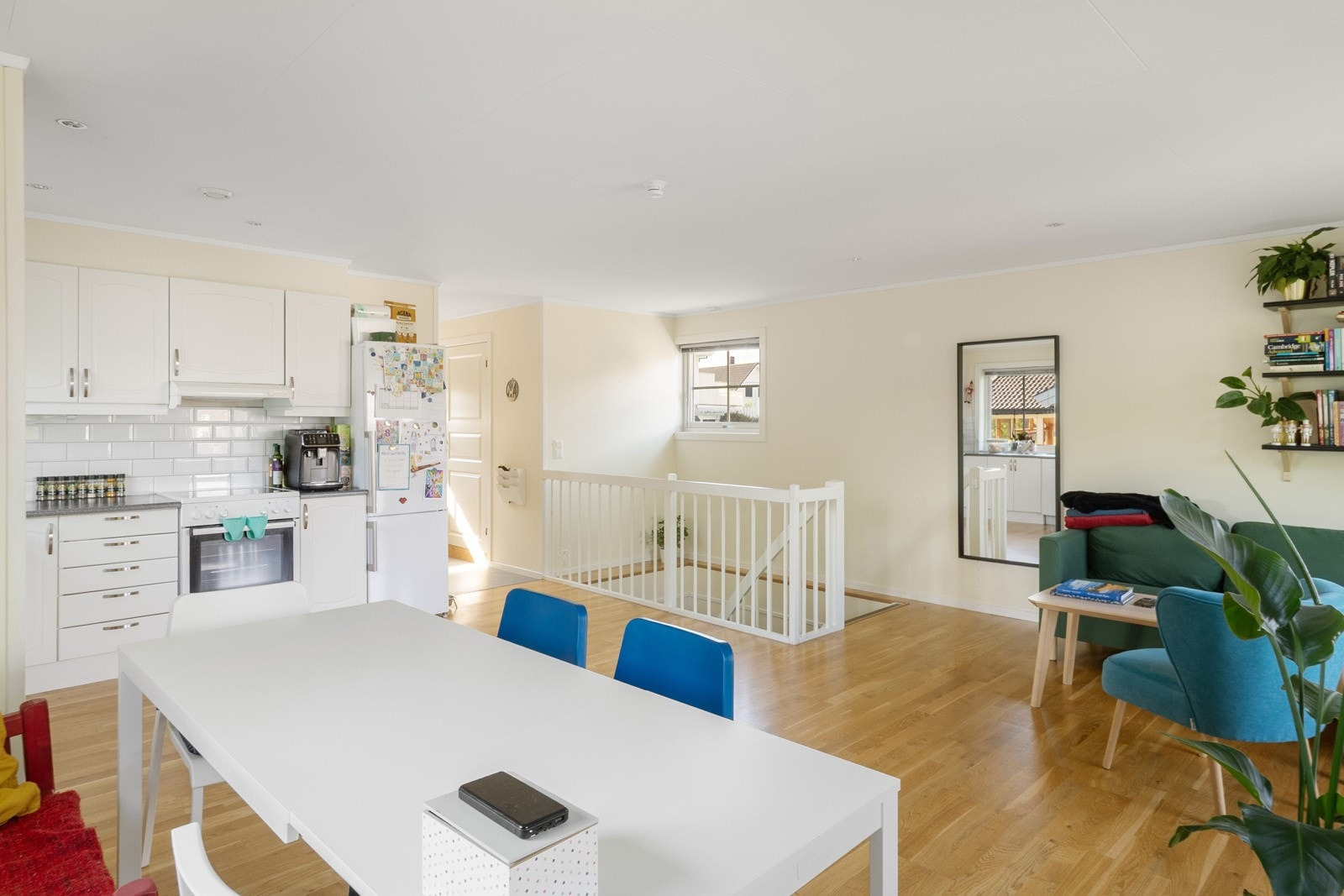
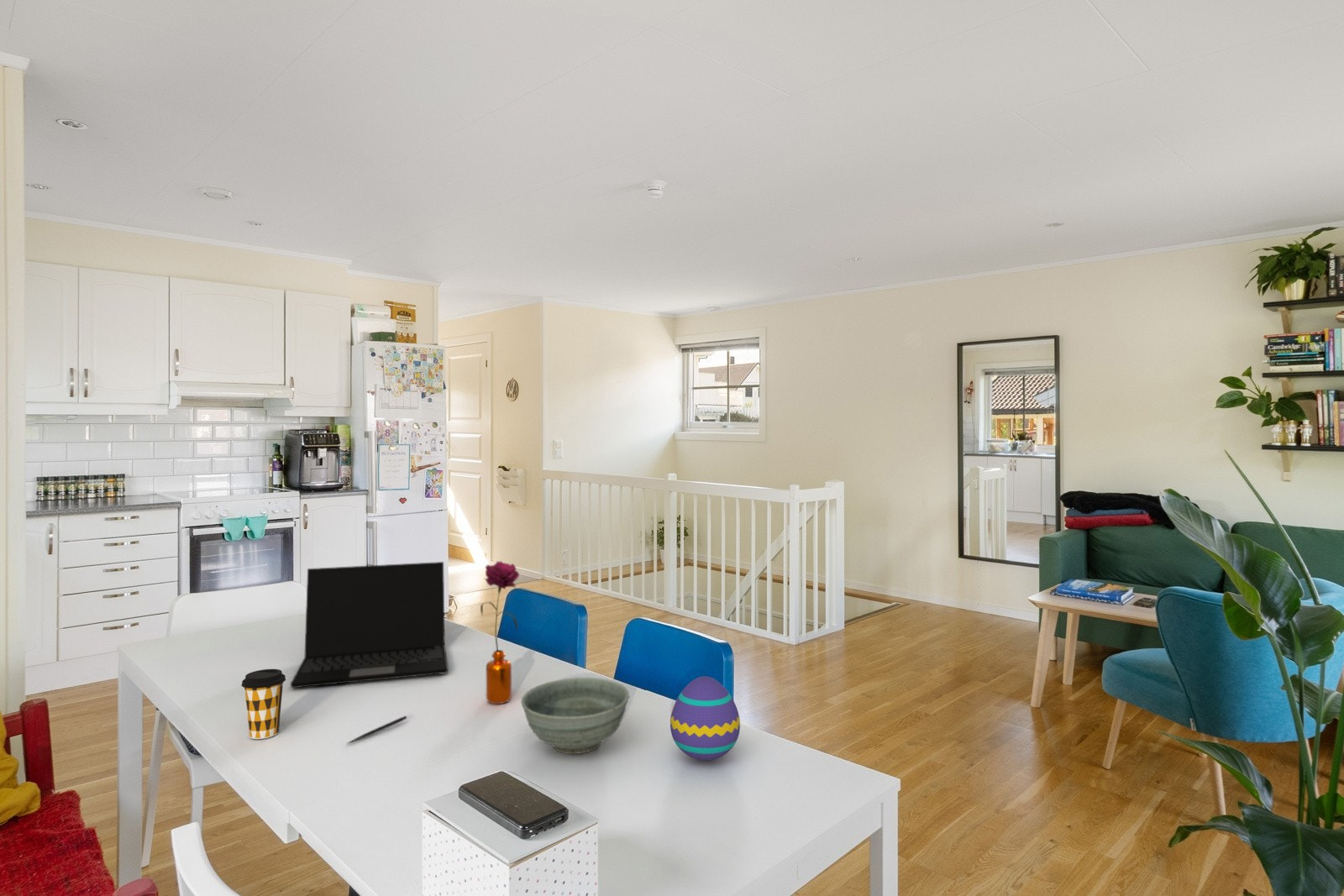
+ flower (496, 631)
+ coffee cup (264, 704)
+ pen (376, 729)
+ bowl (575, 720)
+ decorative egg (705, 717)
+ laptop (375, 618)
